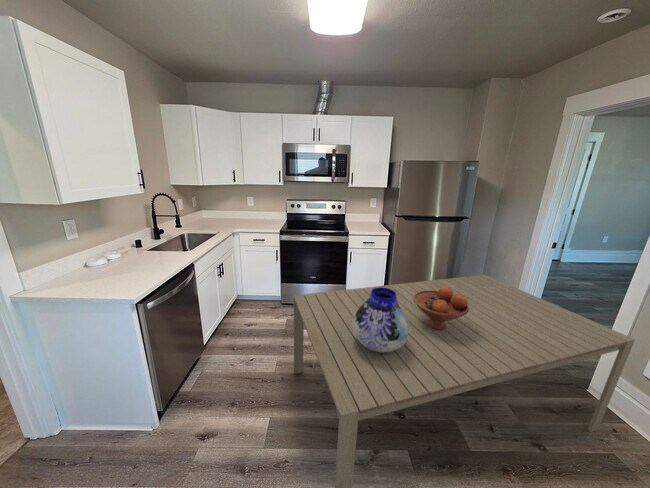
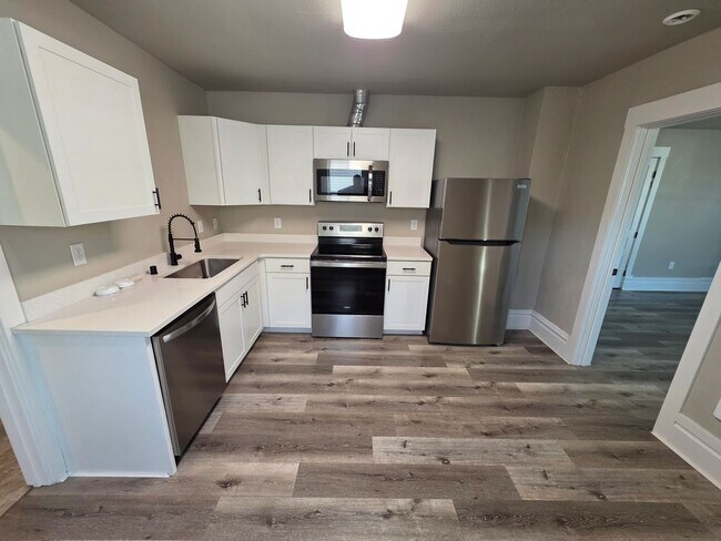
- vase (380, 318)
- dining table (436, 358)
- fruit bowl (438, 308)
